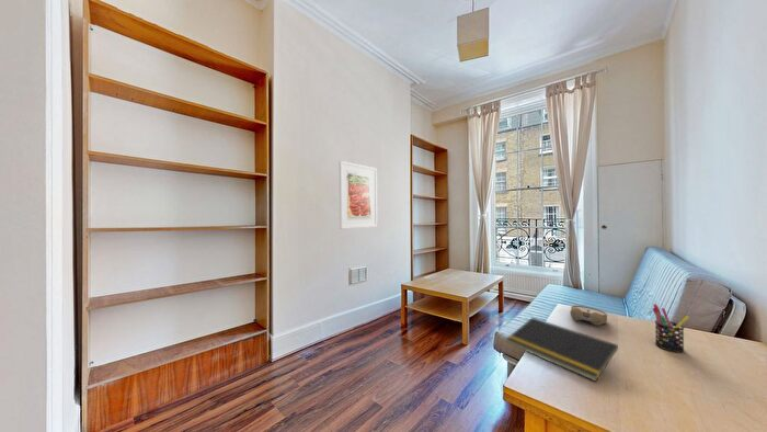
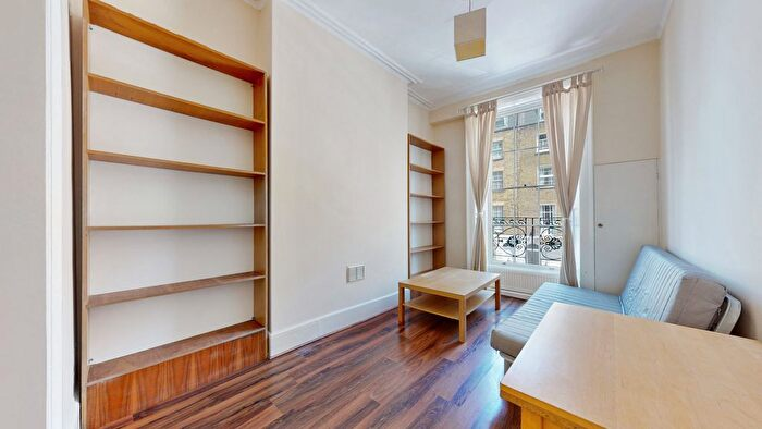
- alarm clock (587, 314)
- pen holder (666, 327)
- notepad (558, 343)
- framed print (359, 196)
